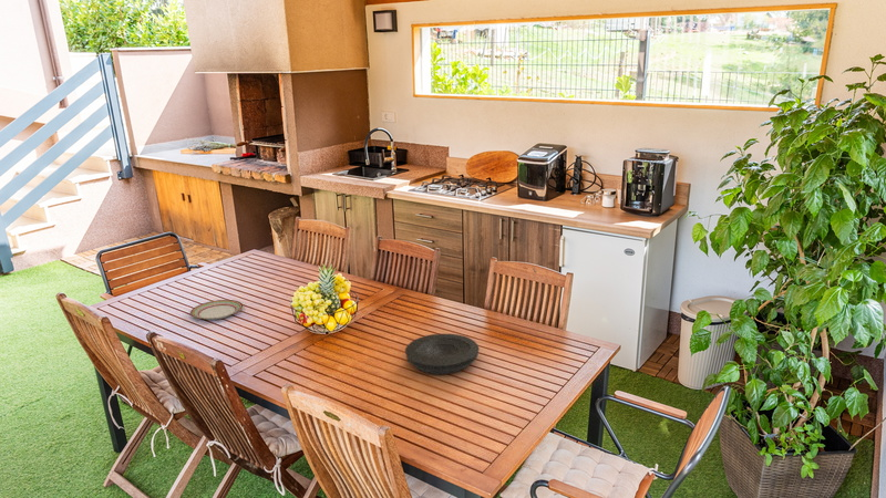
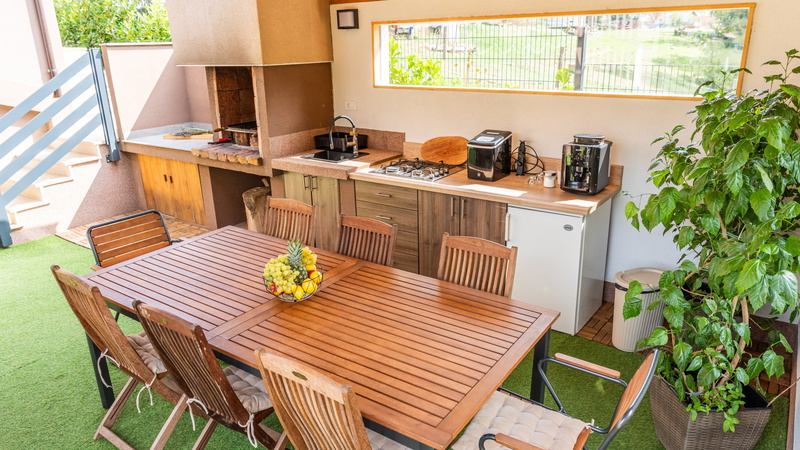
- plate (217, 310)
- plate (442, 356)
